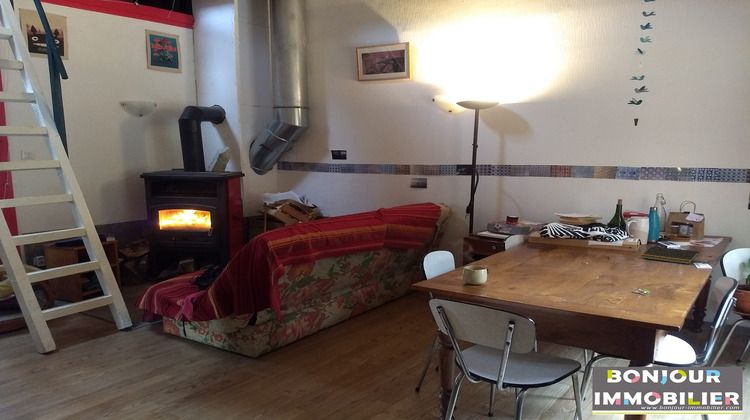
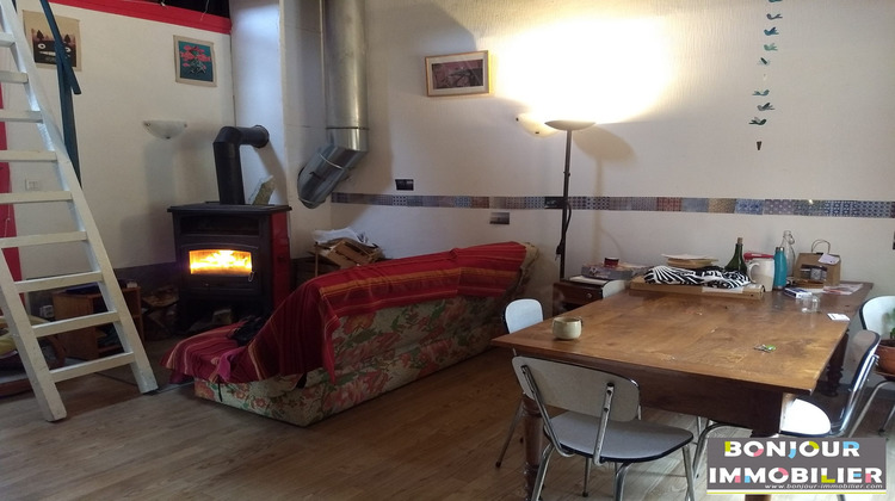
- notepad (669, 254)
